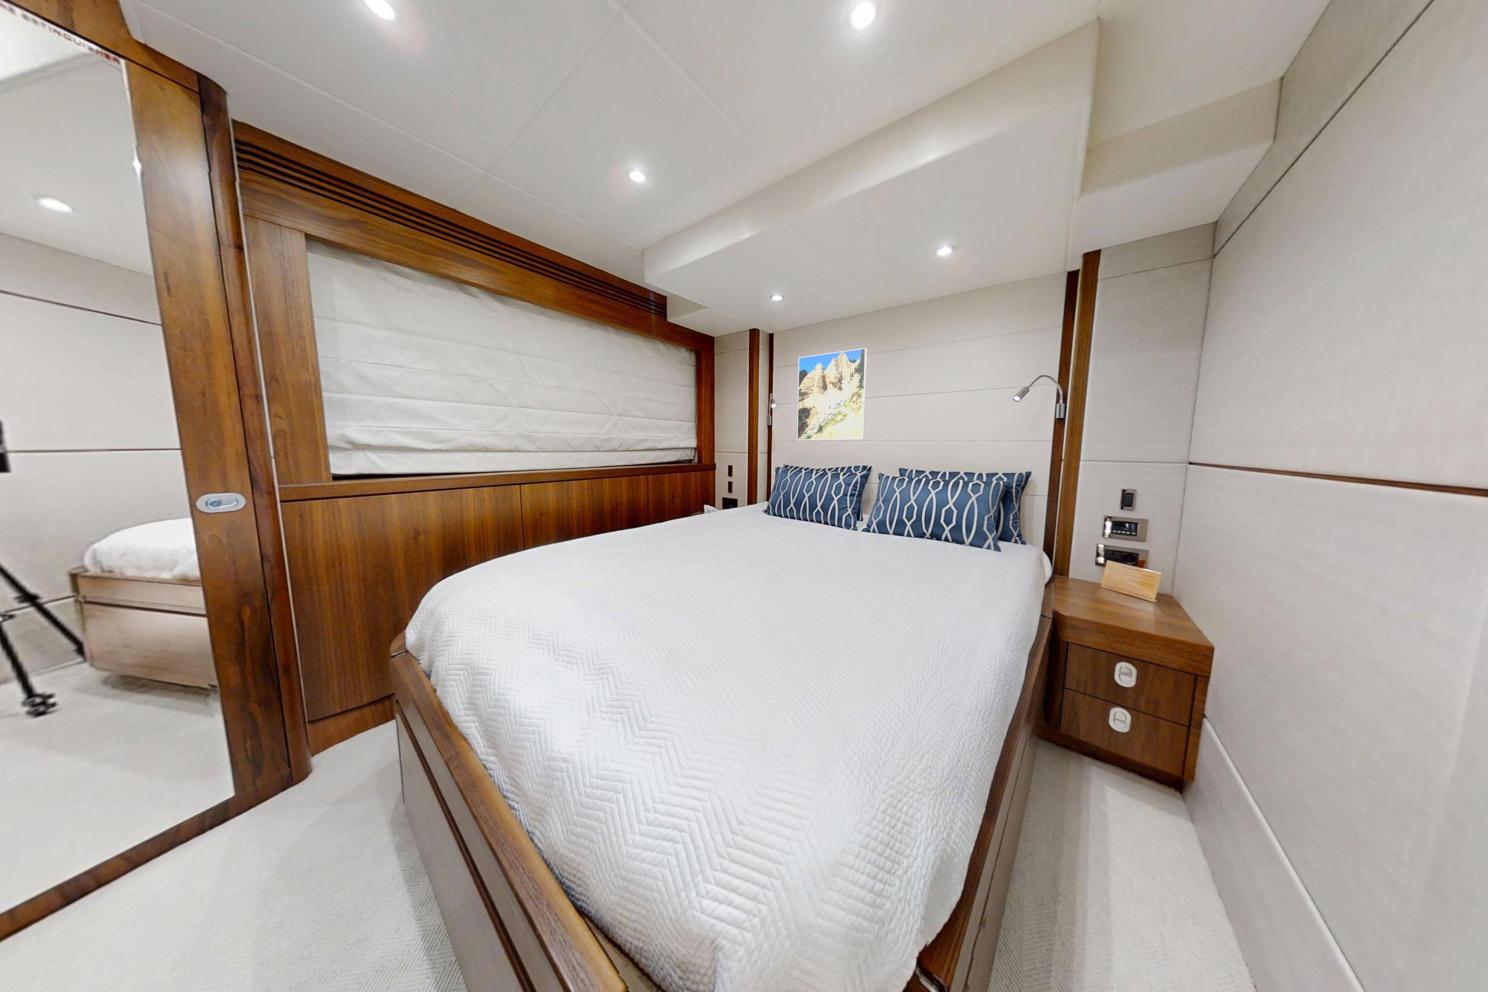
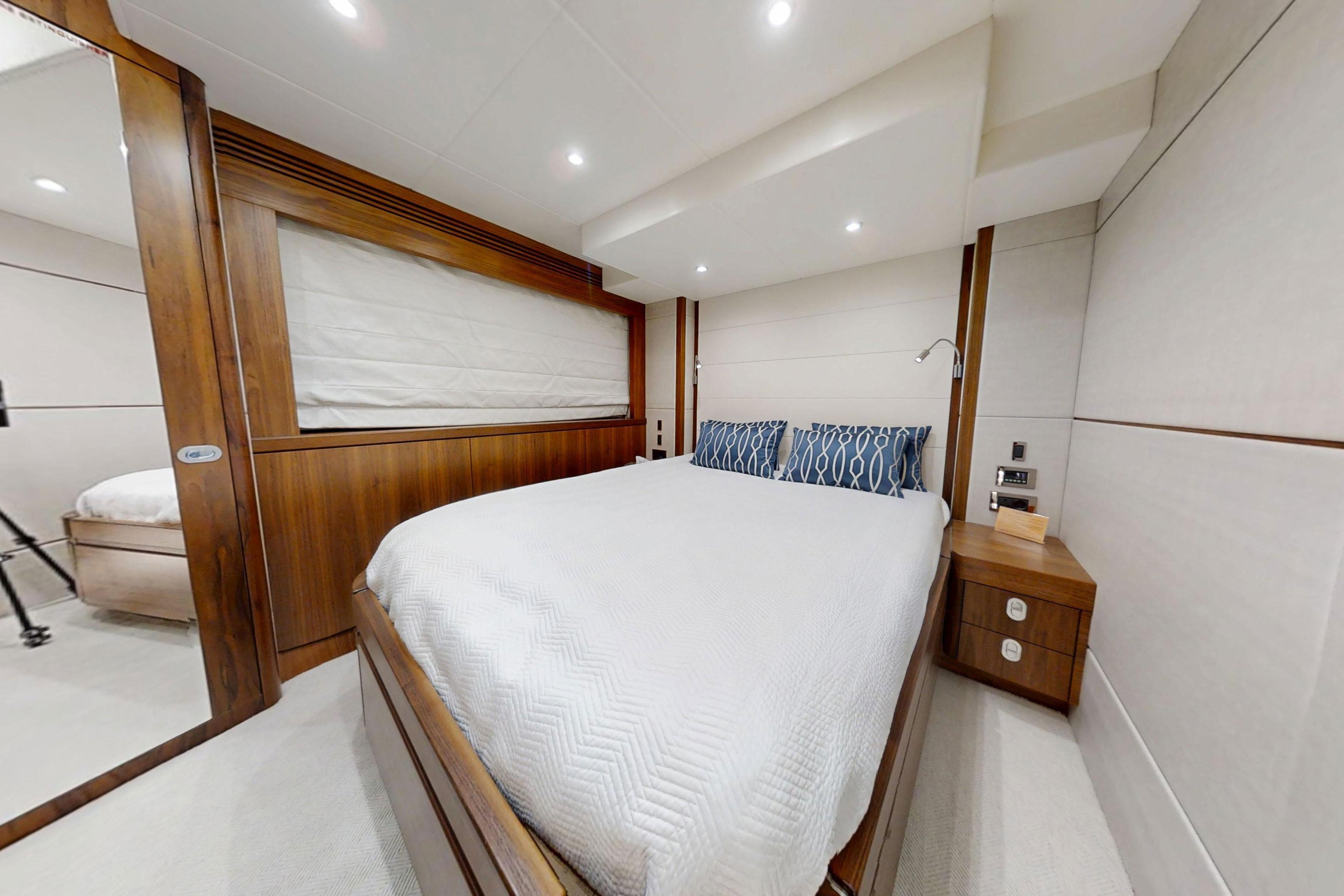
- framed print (830, 396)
